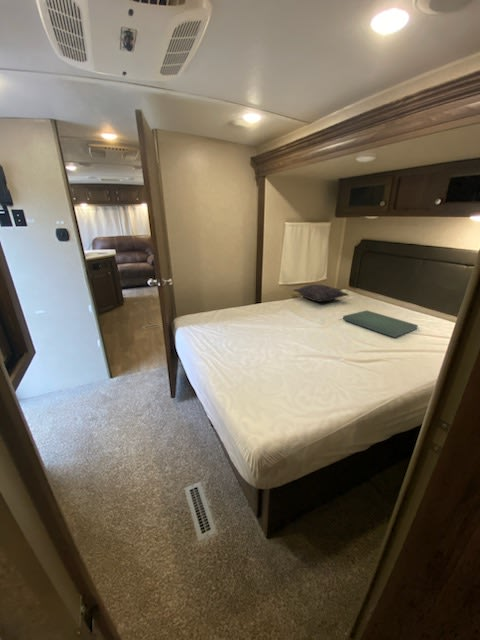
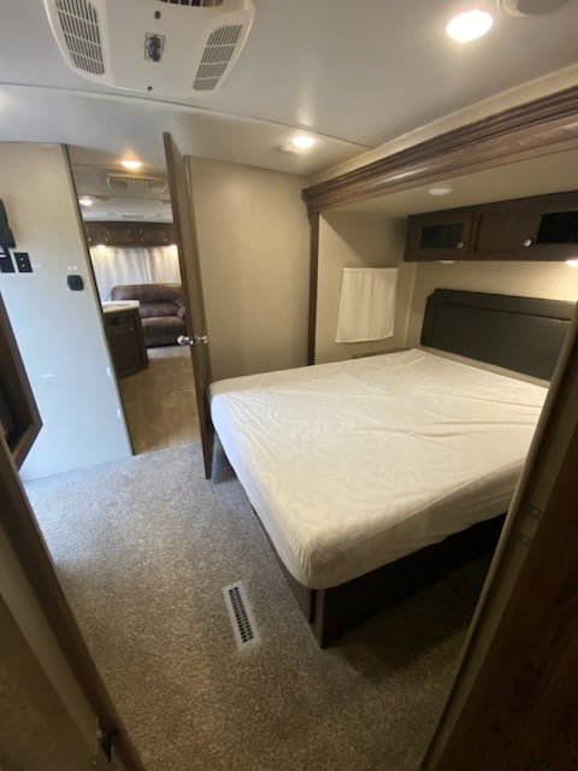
- pillow (320, 292)
- cushion (378, 322)
